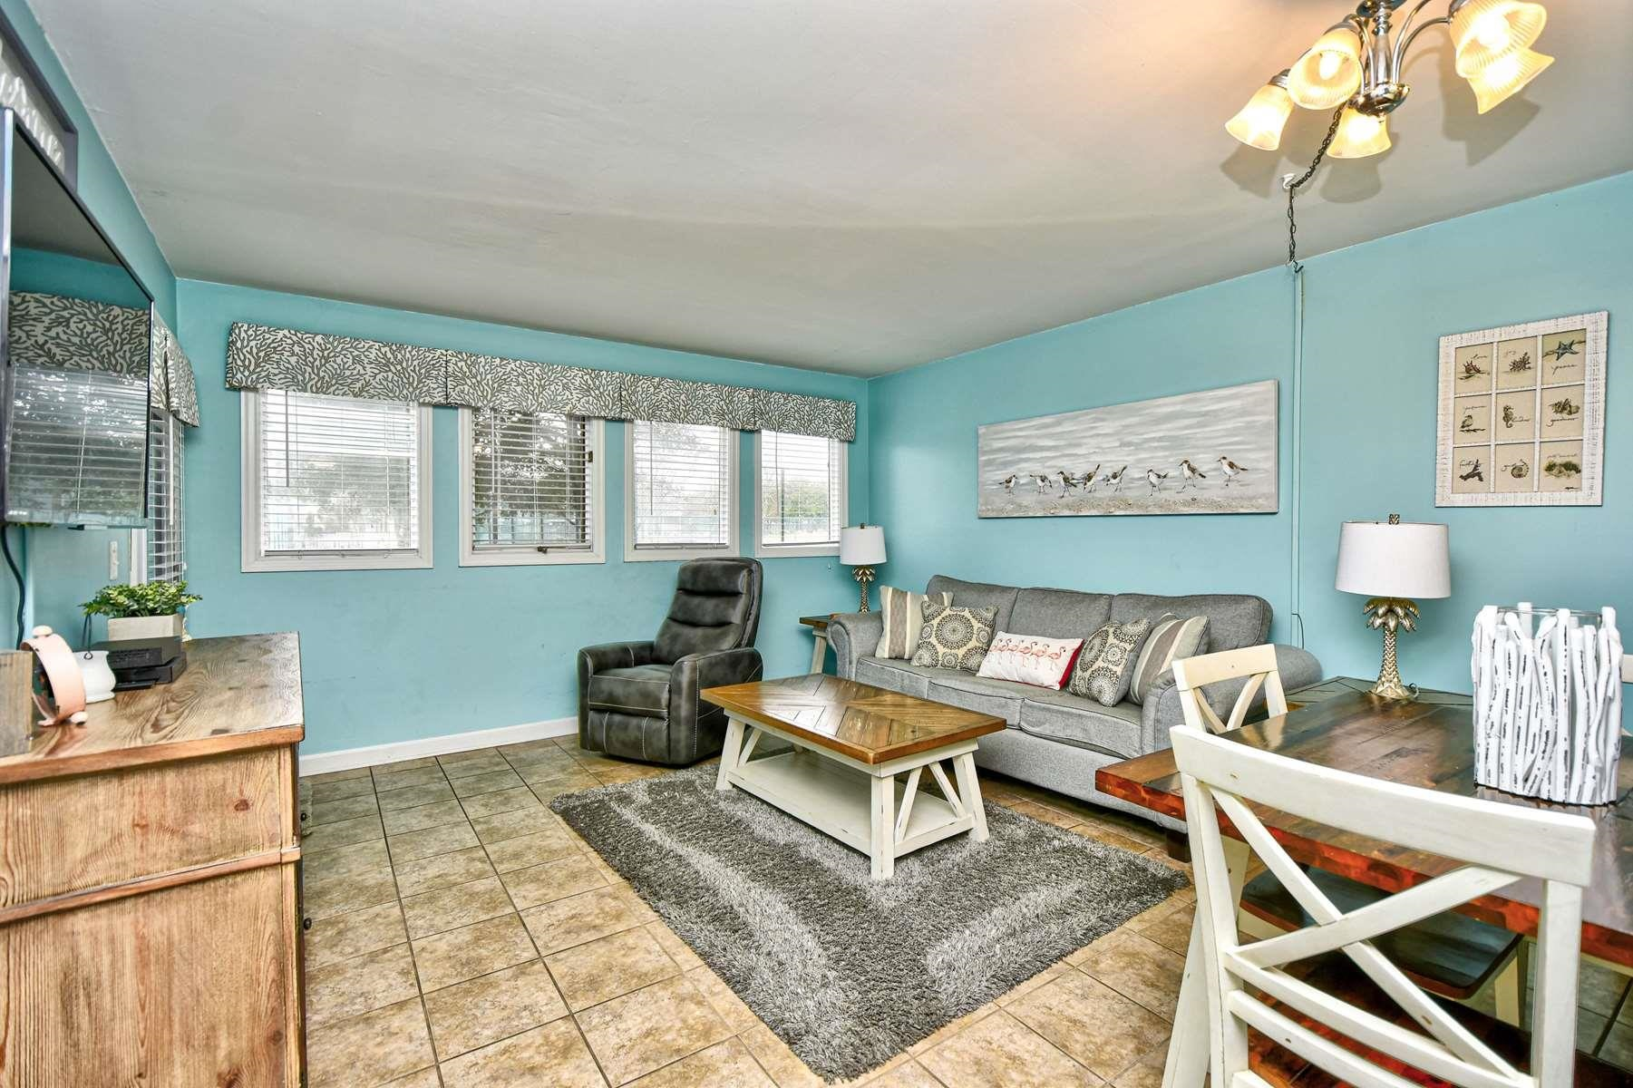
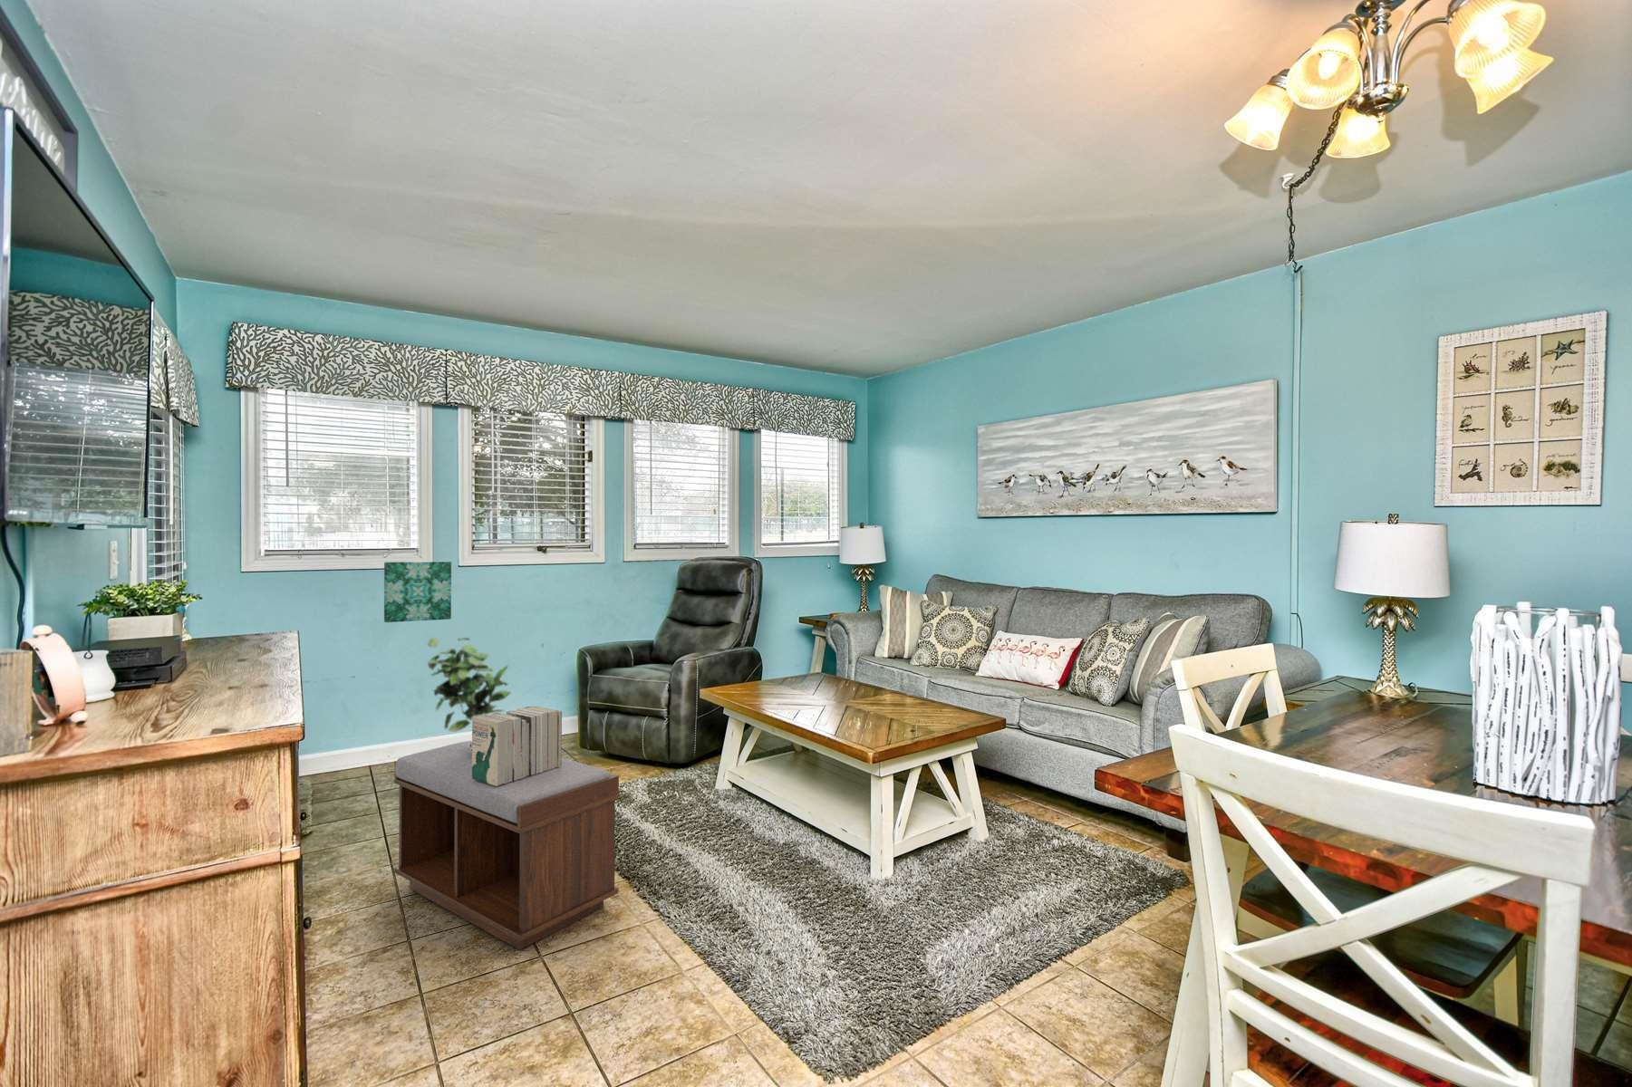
+ potted plant (466, 695)
+ bench (501, 829)
+ books (517, 741)
+ wall art (417, 591)
